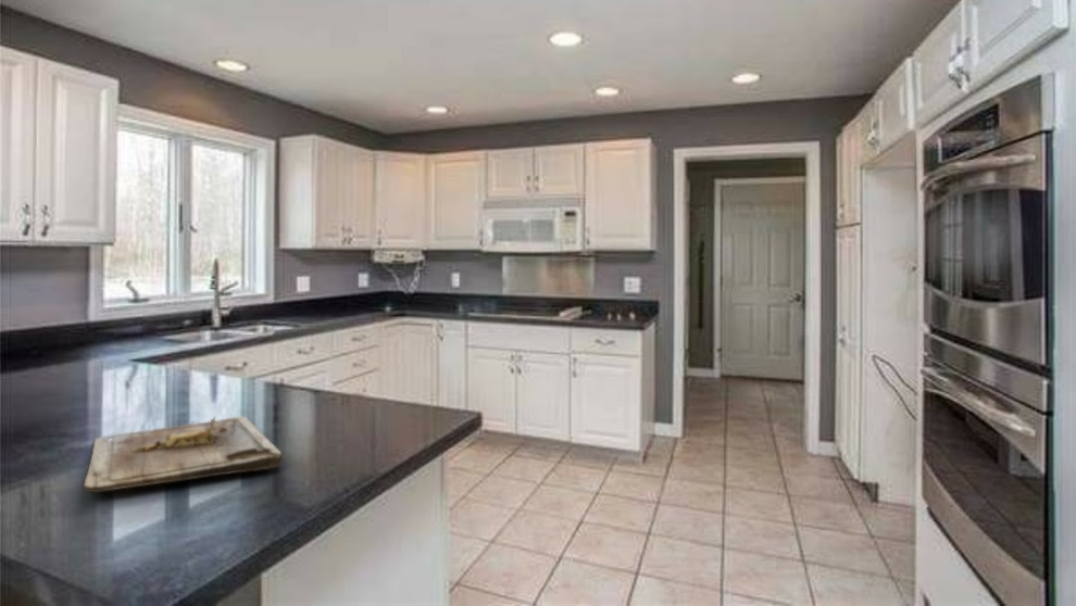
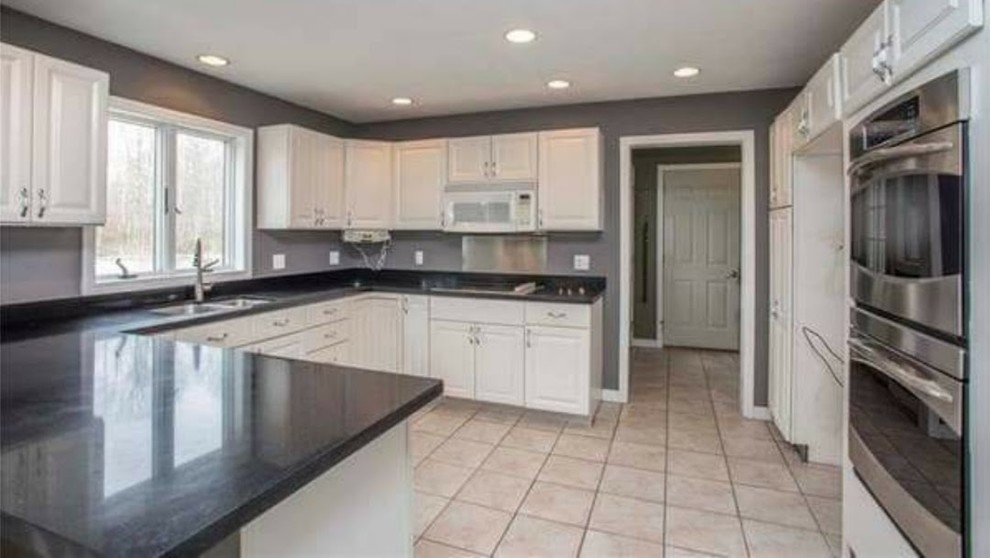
- cutting board (182, 437)
